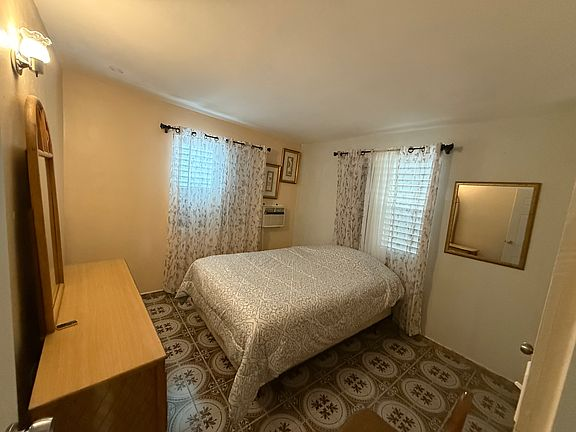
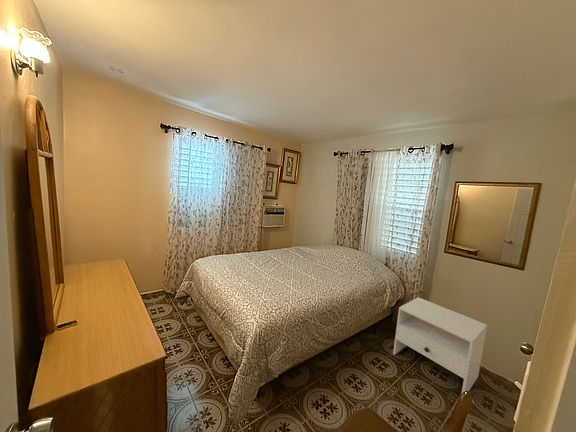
+ nightstand (436, 341)
